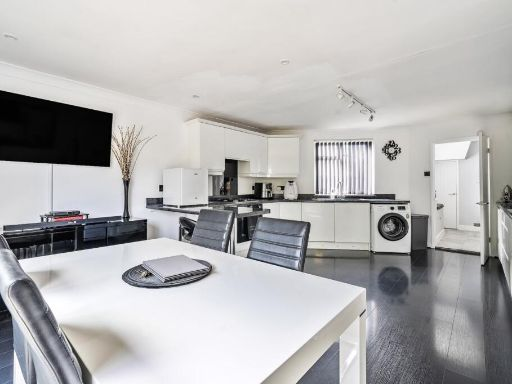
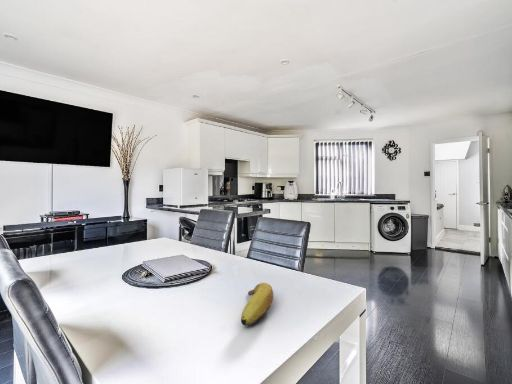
+ fruit (251, 297)
